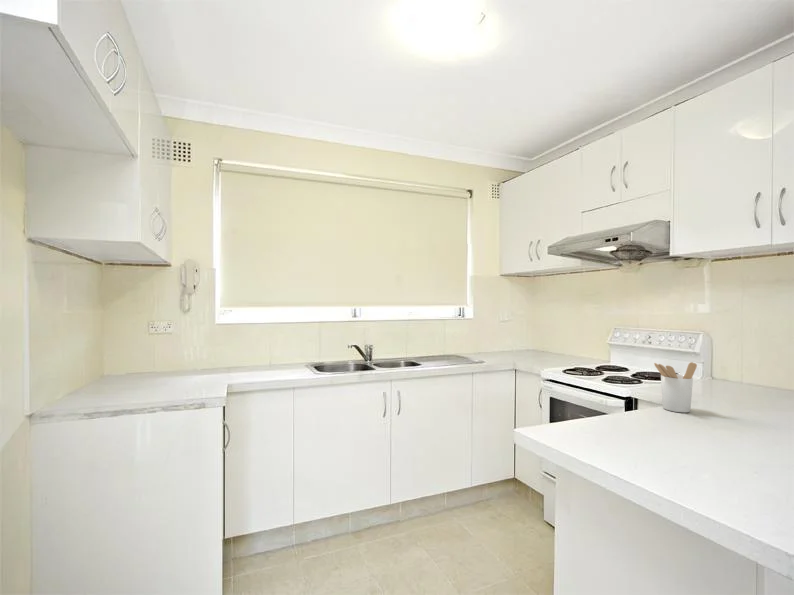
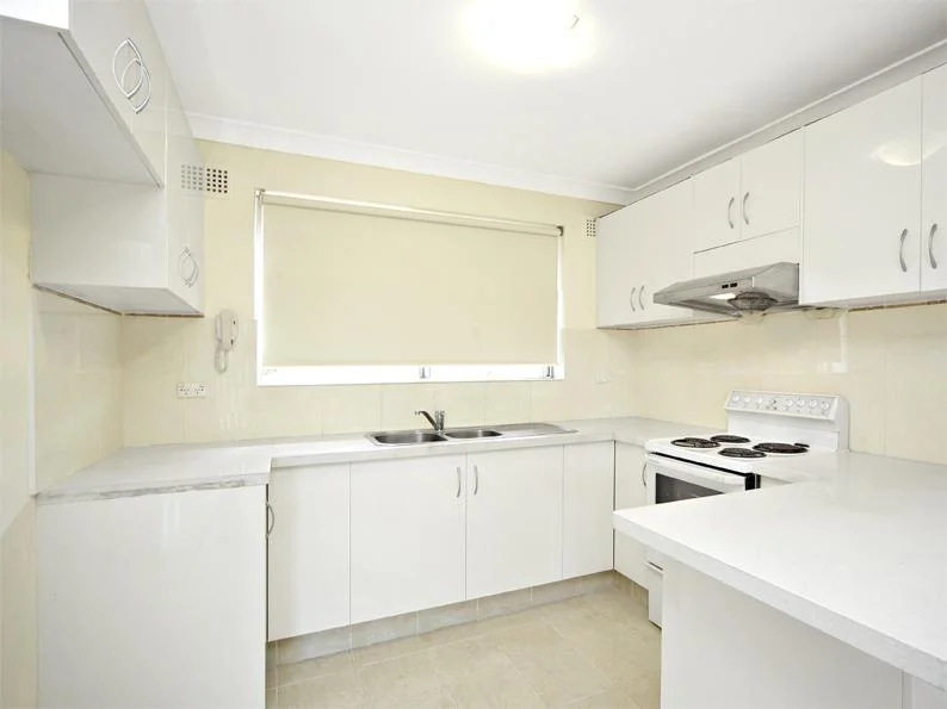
- utensil holder (672, 385)
